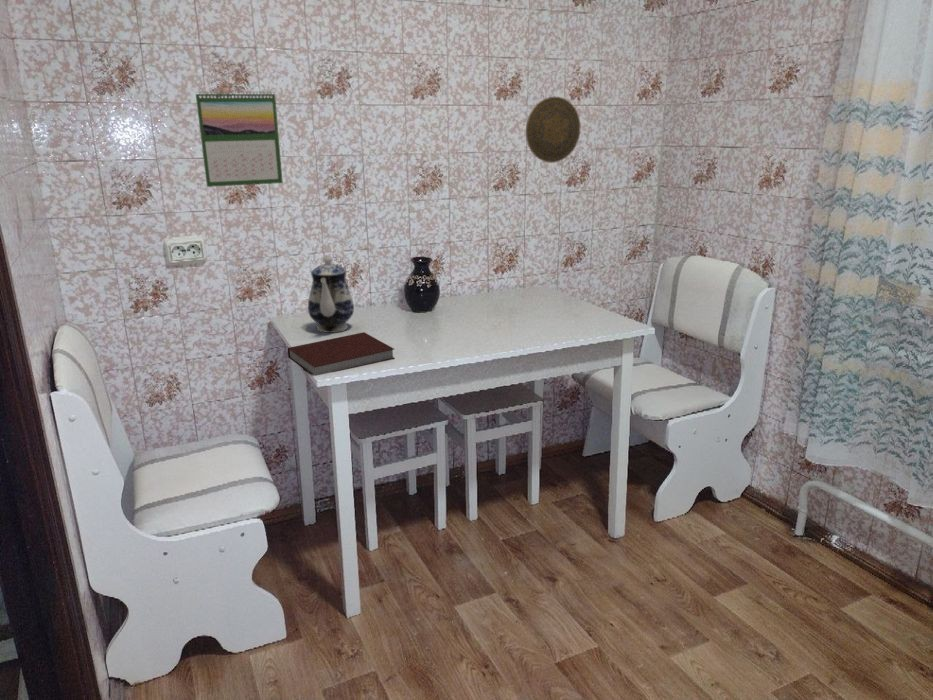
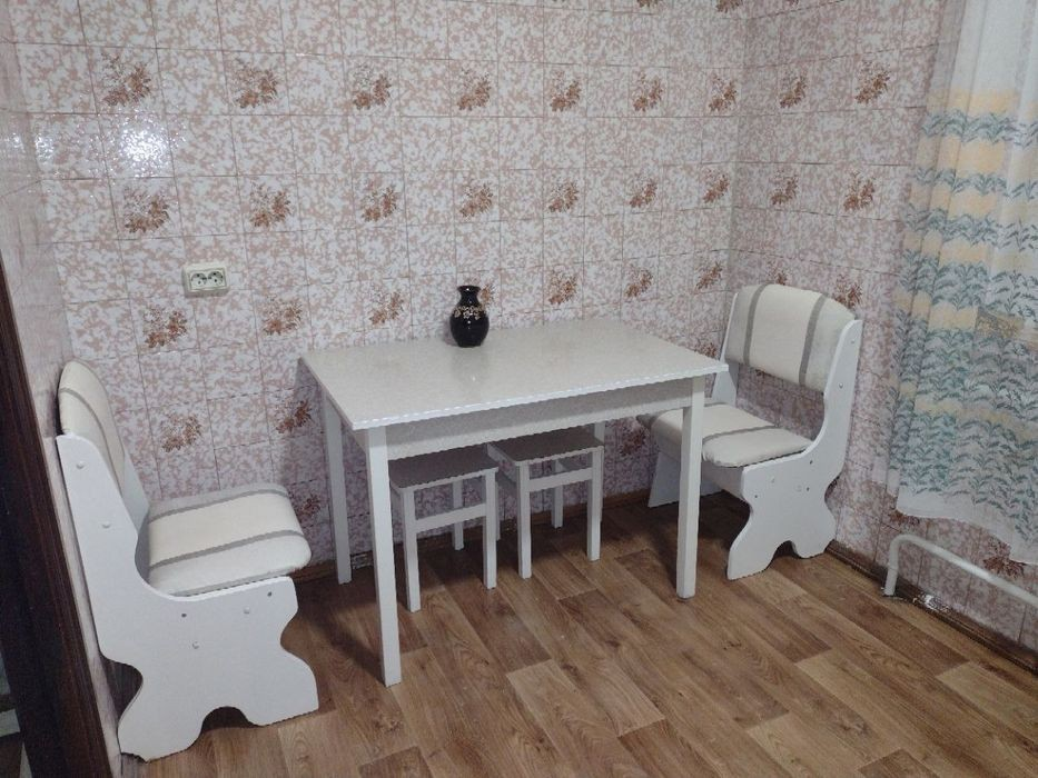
- calendar (240, 138)
- teapot (330, 292)
- decorative plate (554, 130)
- notebook (341, 353)
